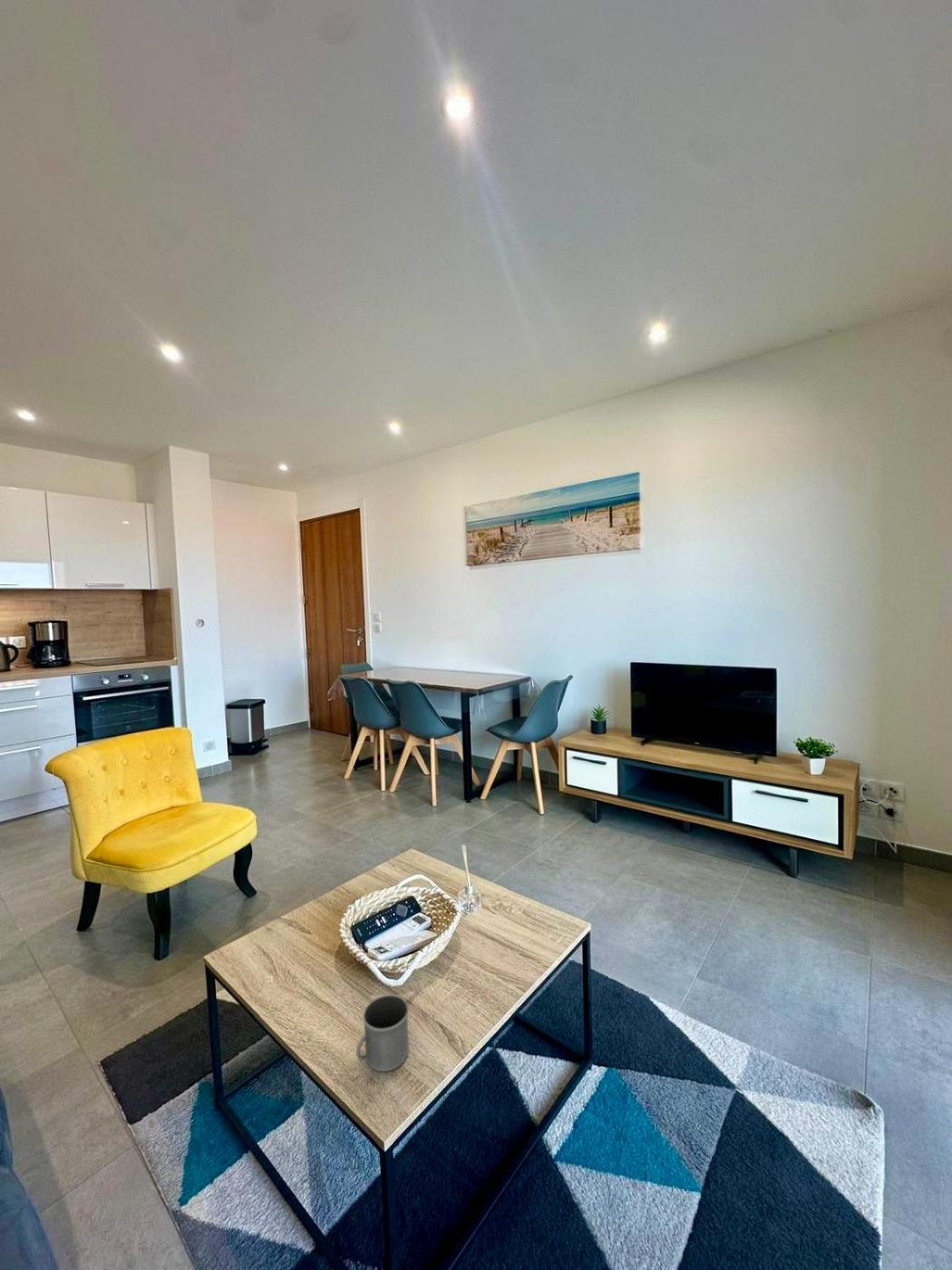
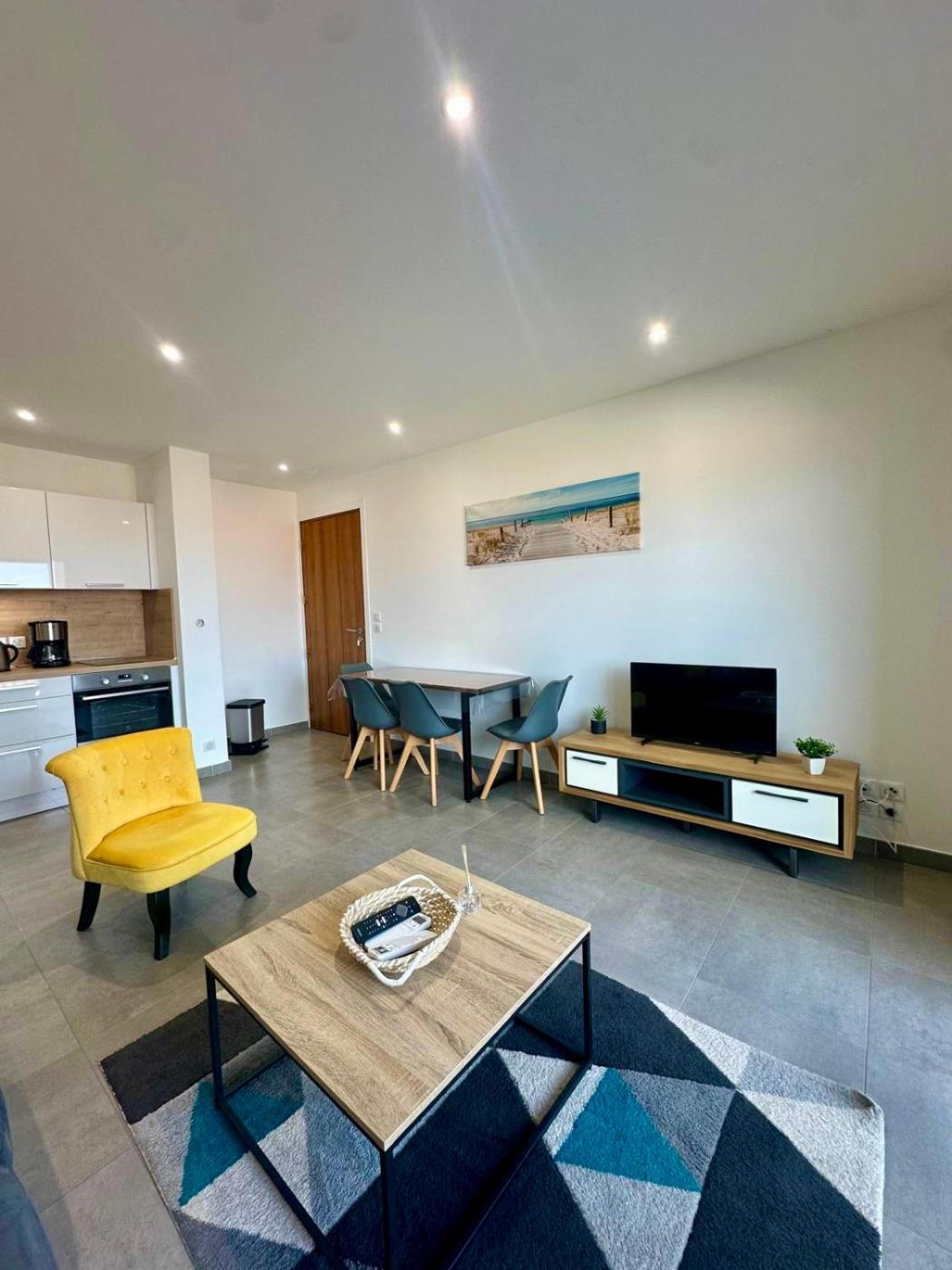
- mug (382, 1035)
